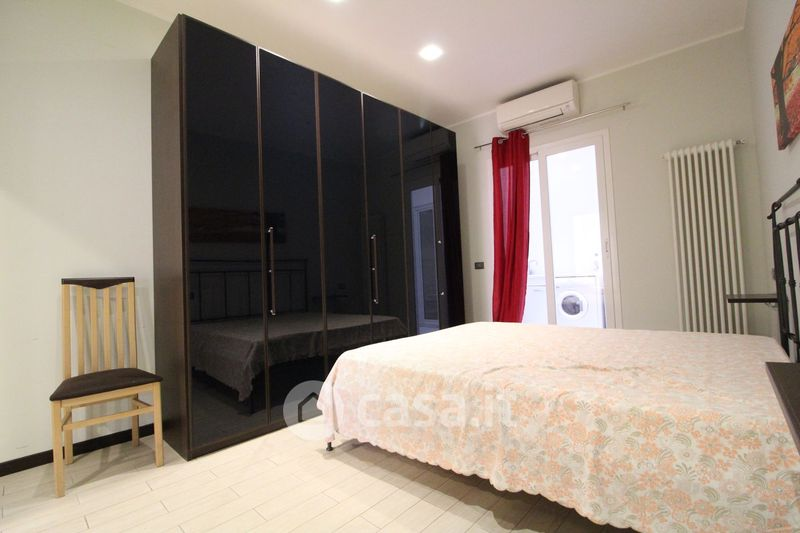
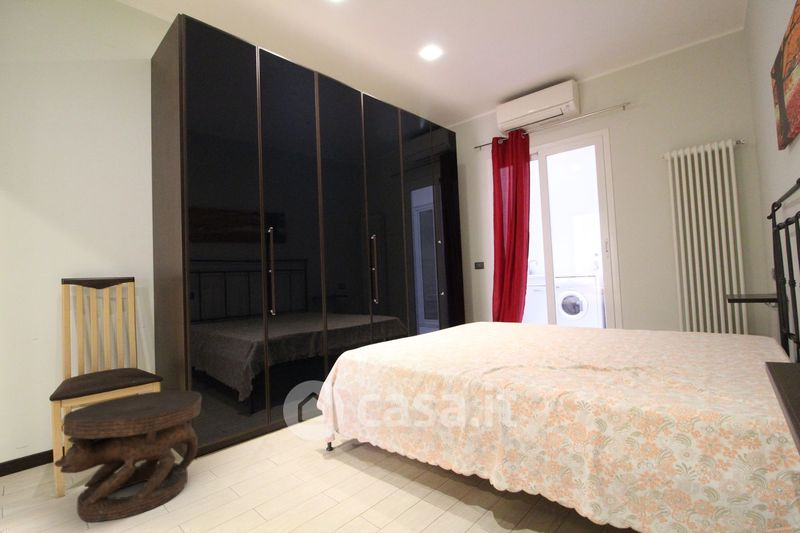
+ side table (135, 448)
